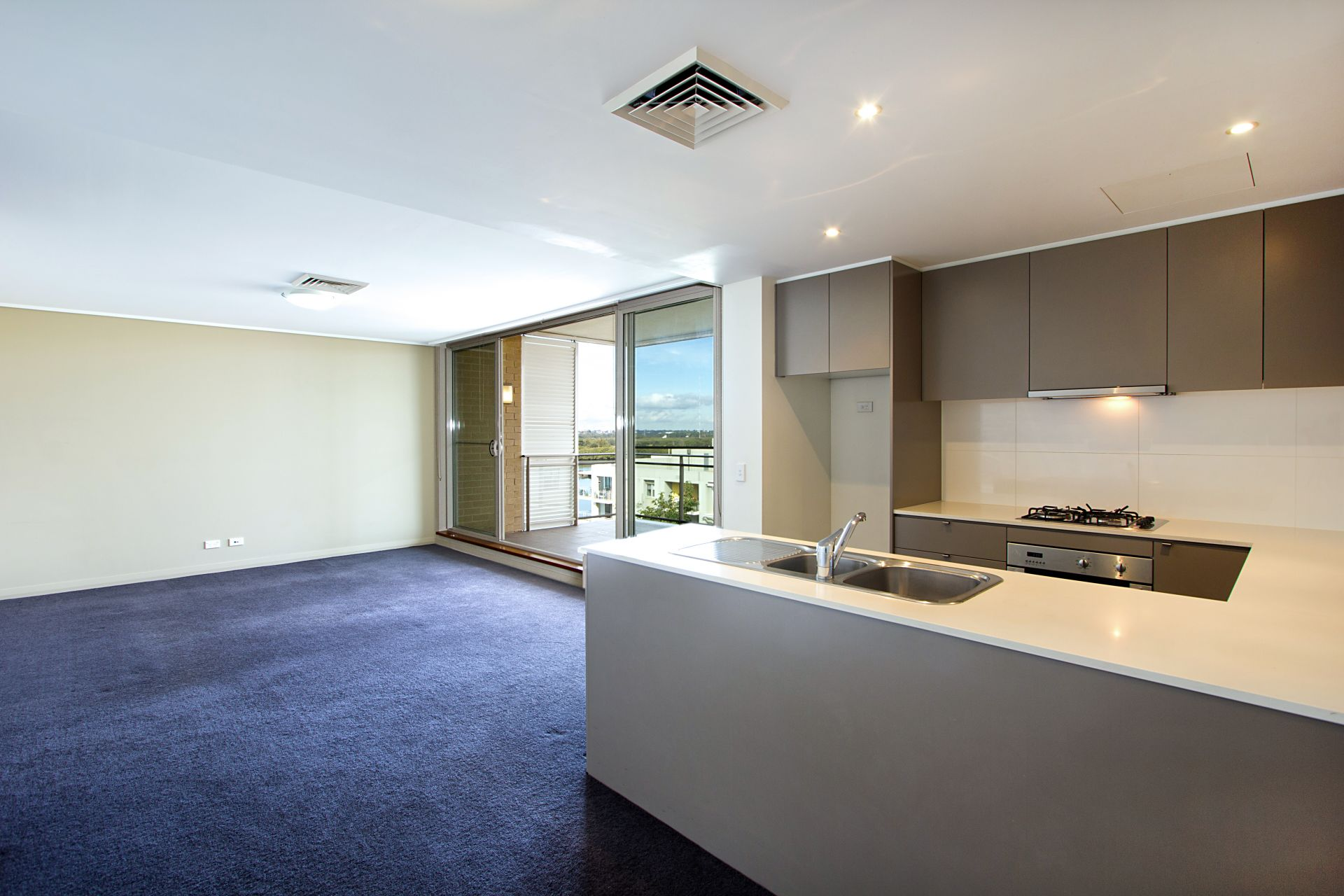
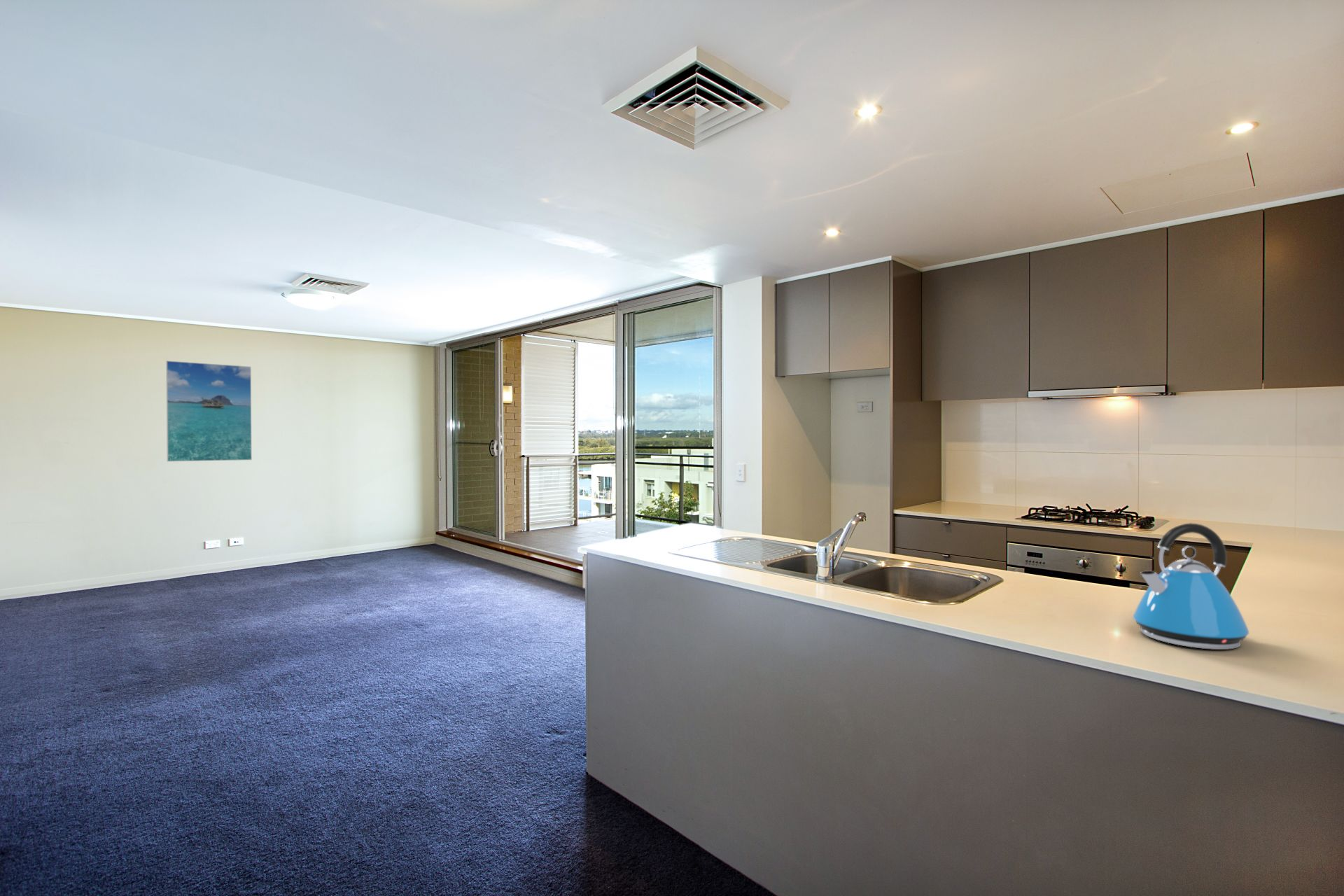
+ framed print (210, 412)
+ kettle (1191, 580)
